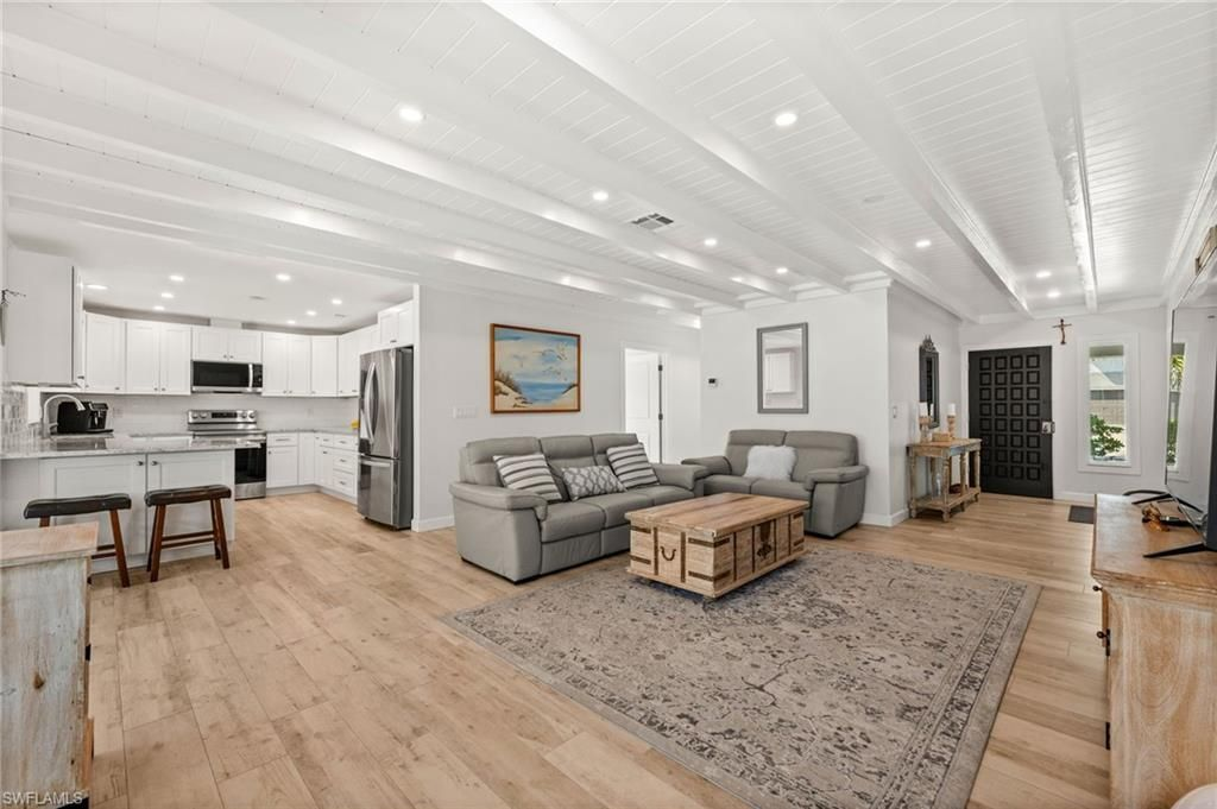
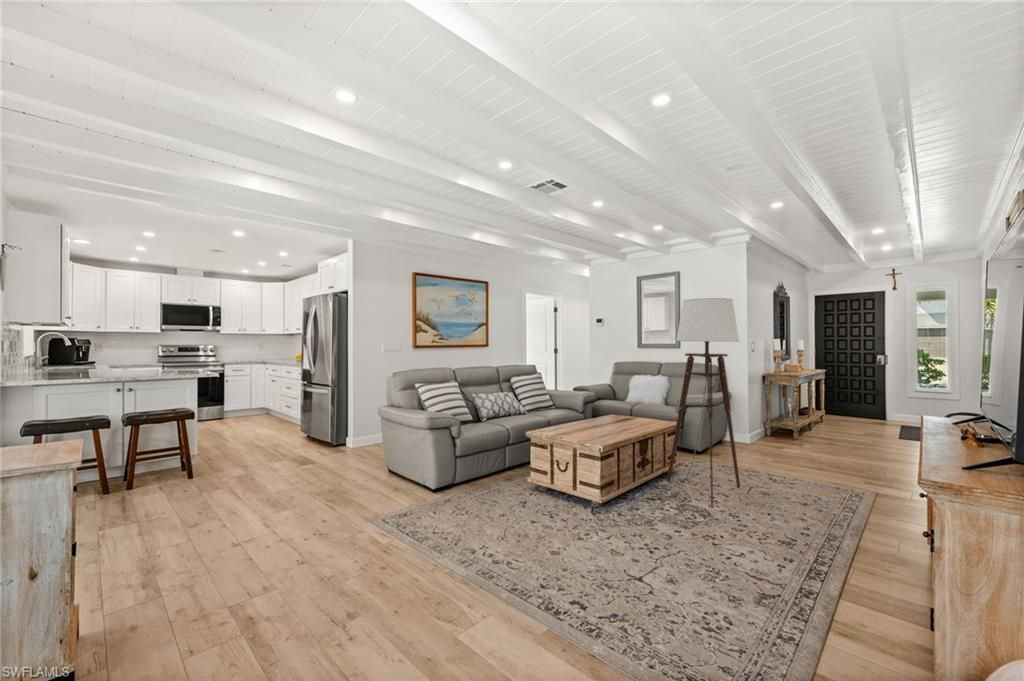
+ floor lamp (703, 398)
